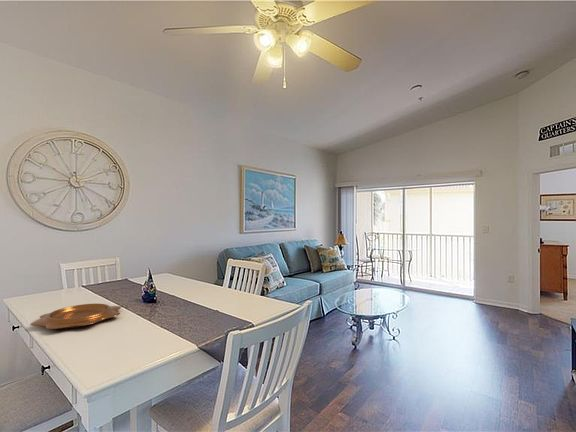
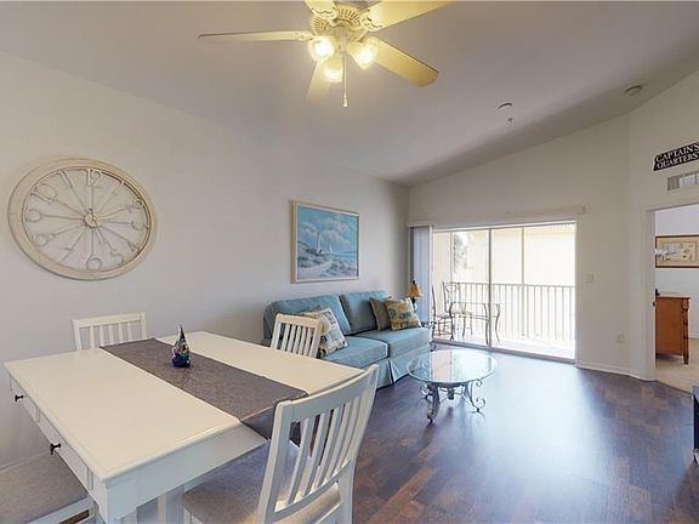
- decorative bowl (80, 314)
